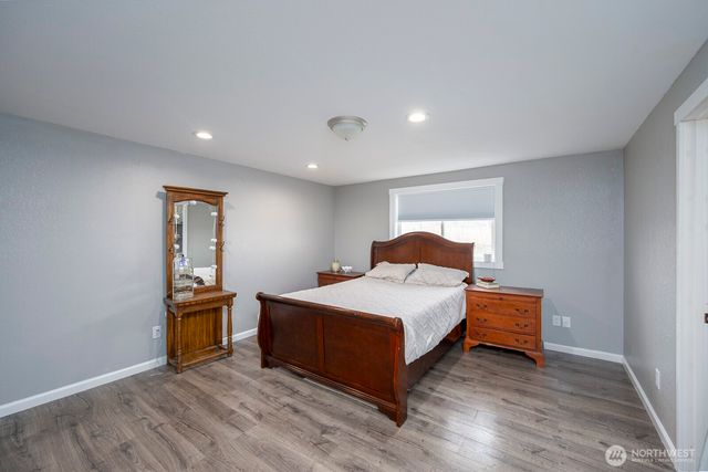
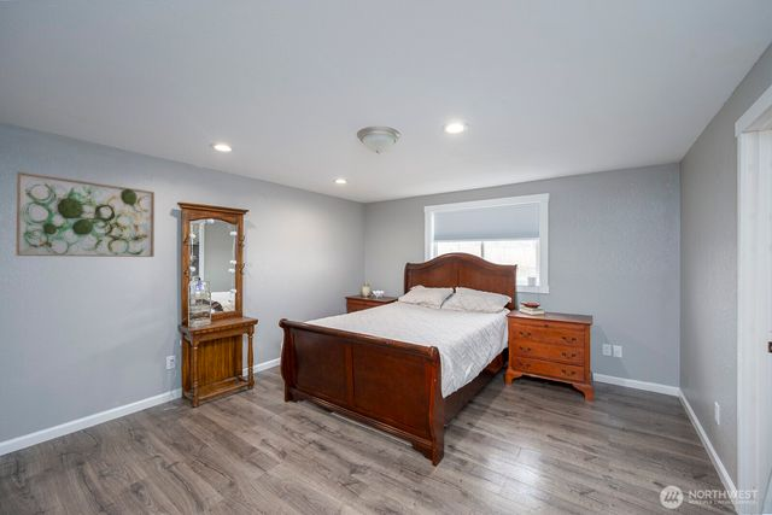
+ wall art (94, 220)
